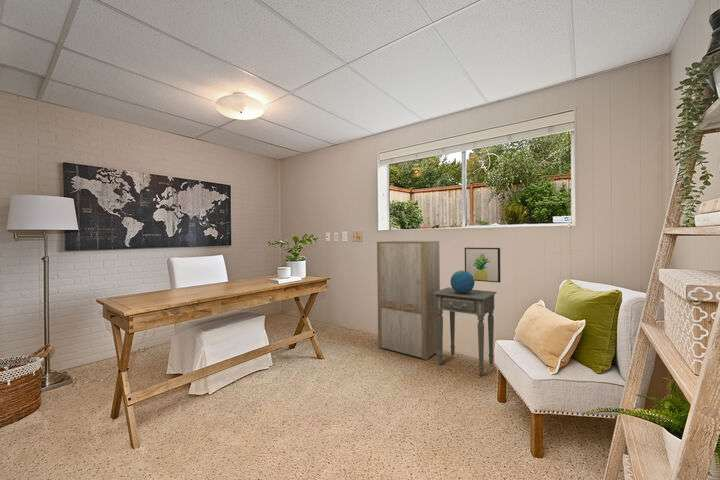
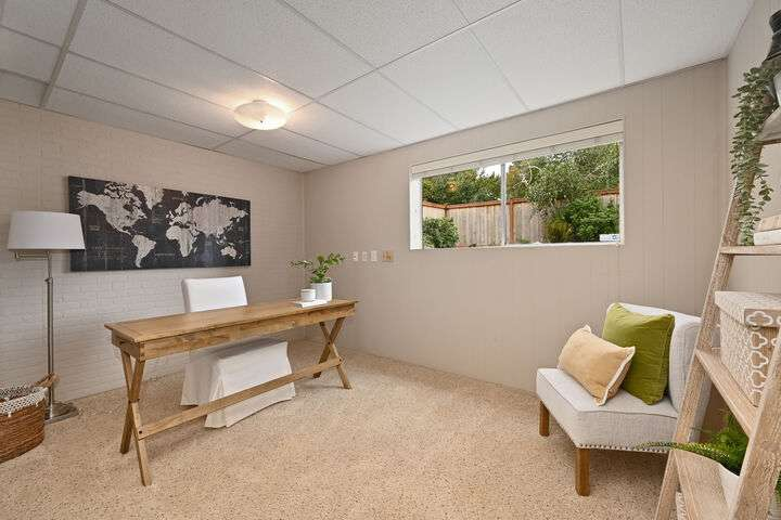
- side table (454, 328)
- decorative orb (462, 281)
- wall art (482, 264)
- cabinet (407, 295)
